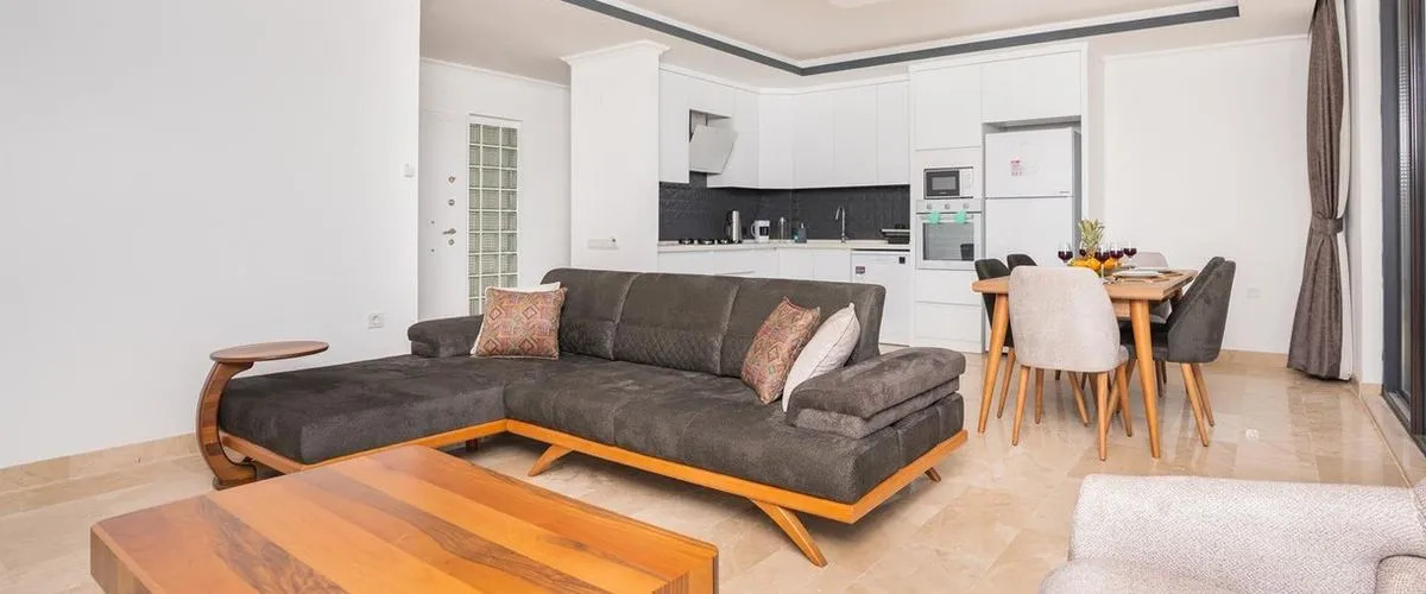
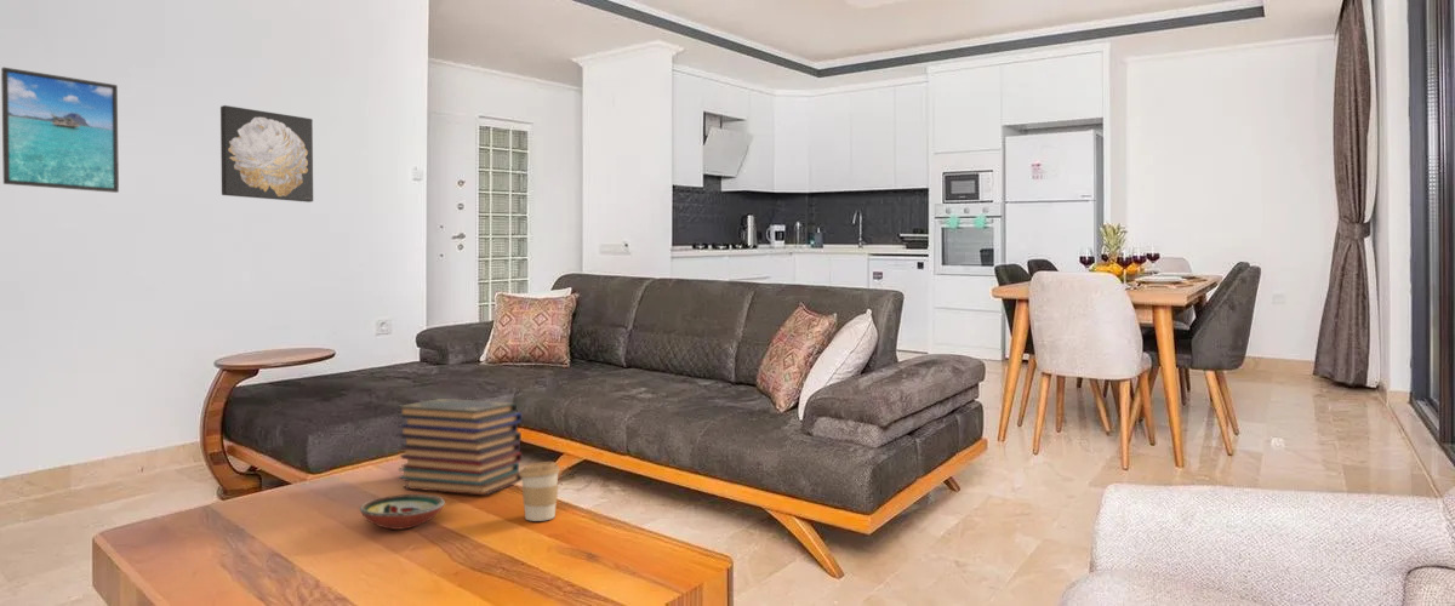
+ wall art (268, 155)
+ decorative bowl (403, 513)
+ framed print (62, 132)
+ coffee cup (540, 490)
+ book stack (460, 444)
